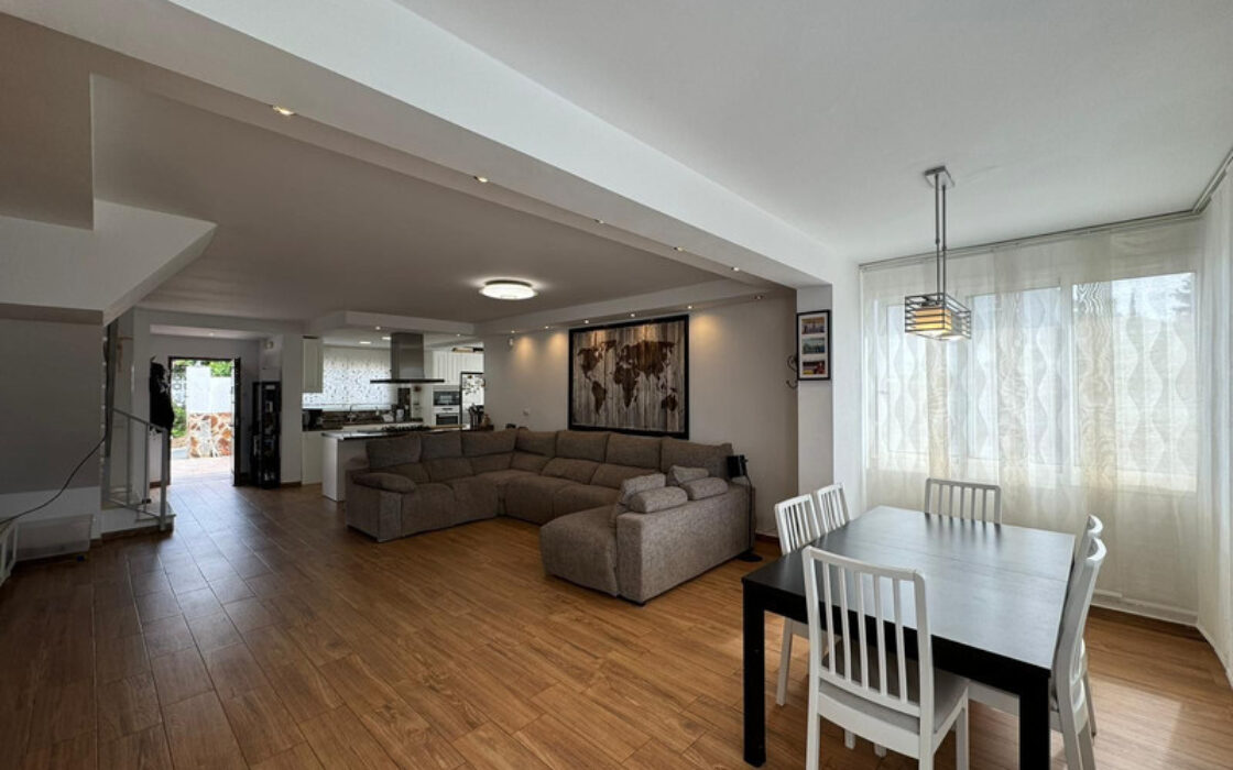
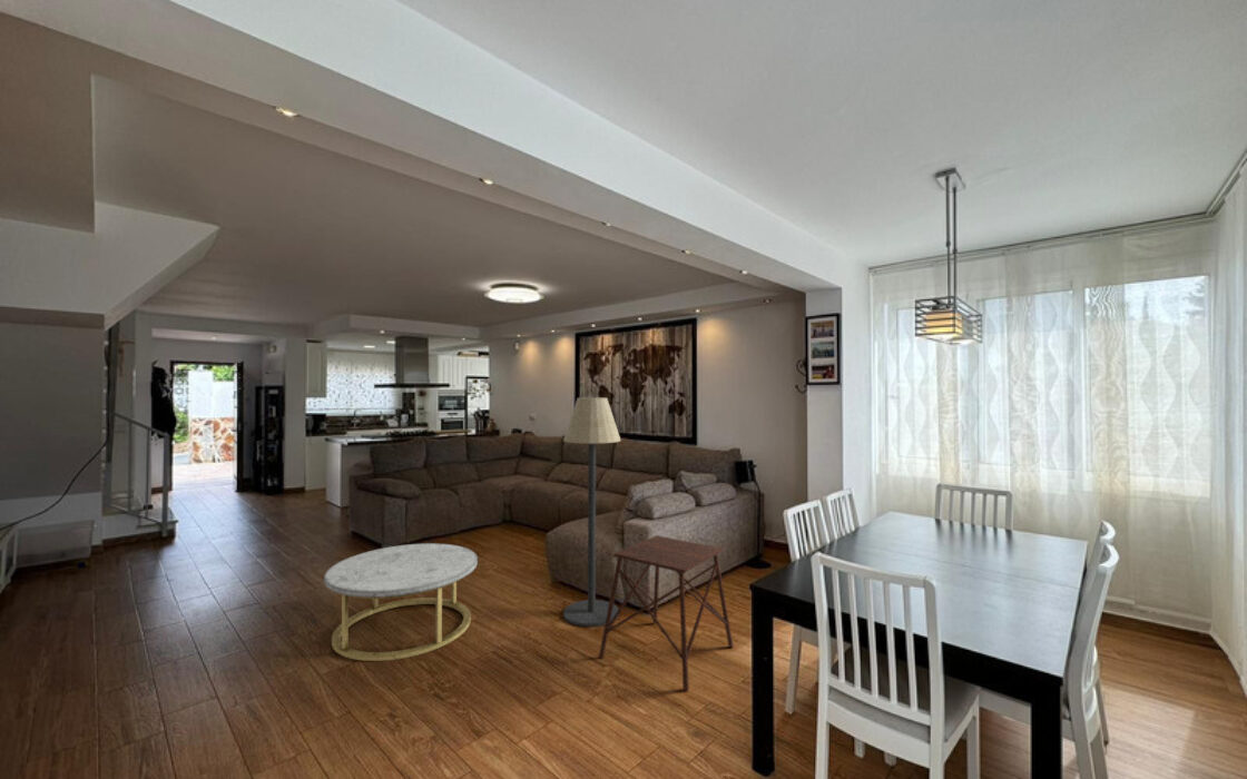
+ coffee table (404, 595)
+ floor lamp (591, 505)
+ side table (666, 596)
